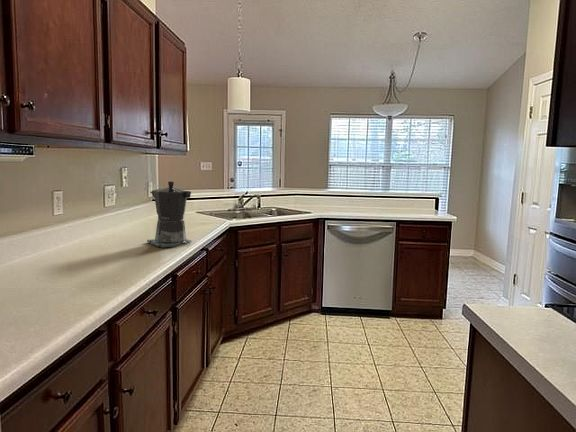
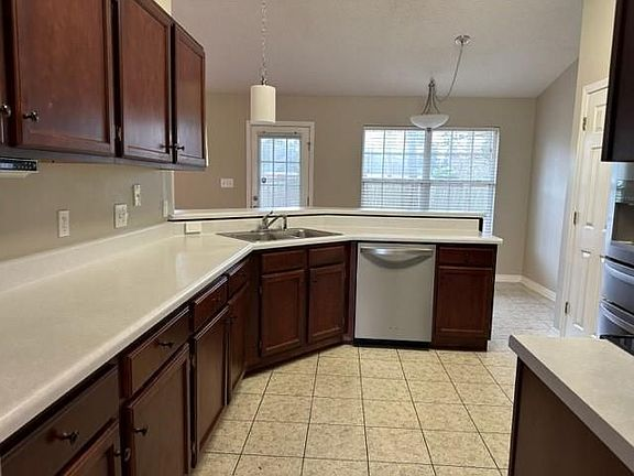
- coffee maker (171, 212)
